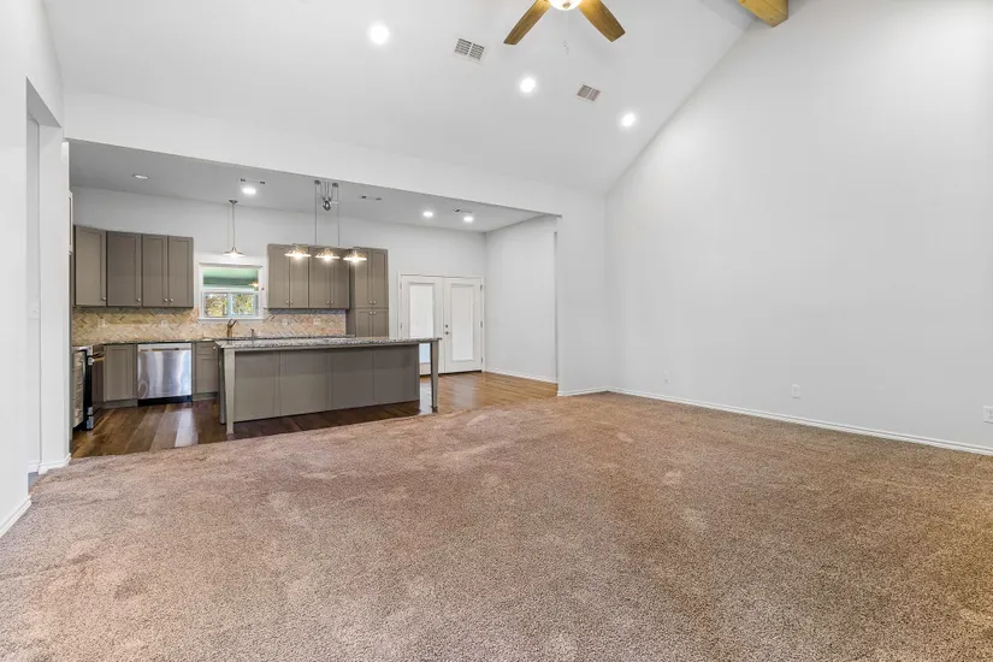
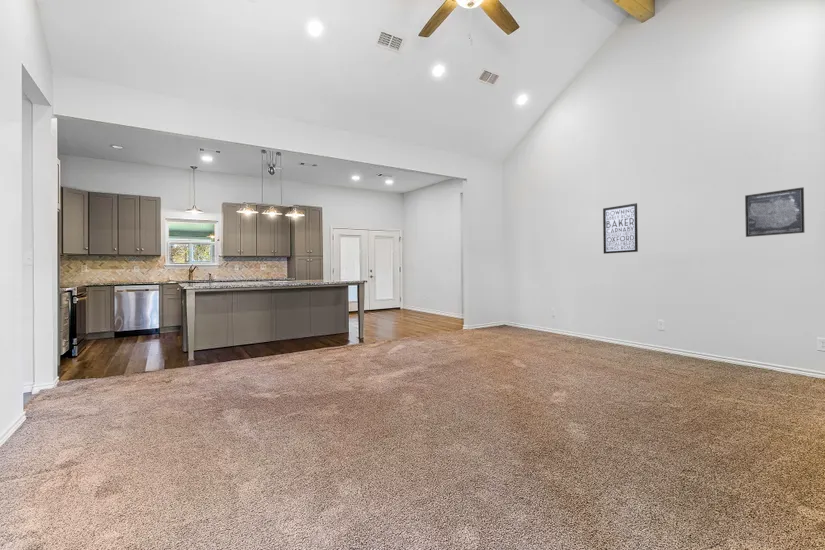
+ wall art (619, 229)
+ wall art (773, 213)
